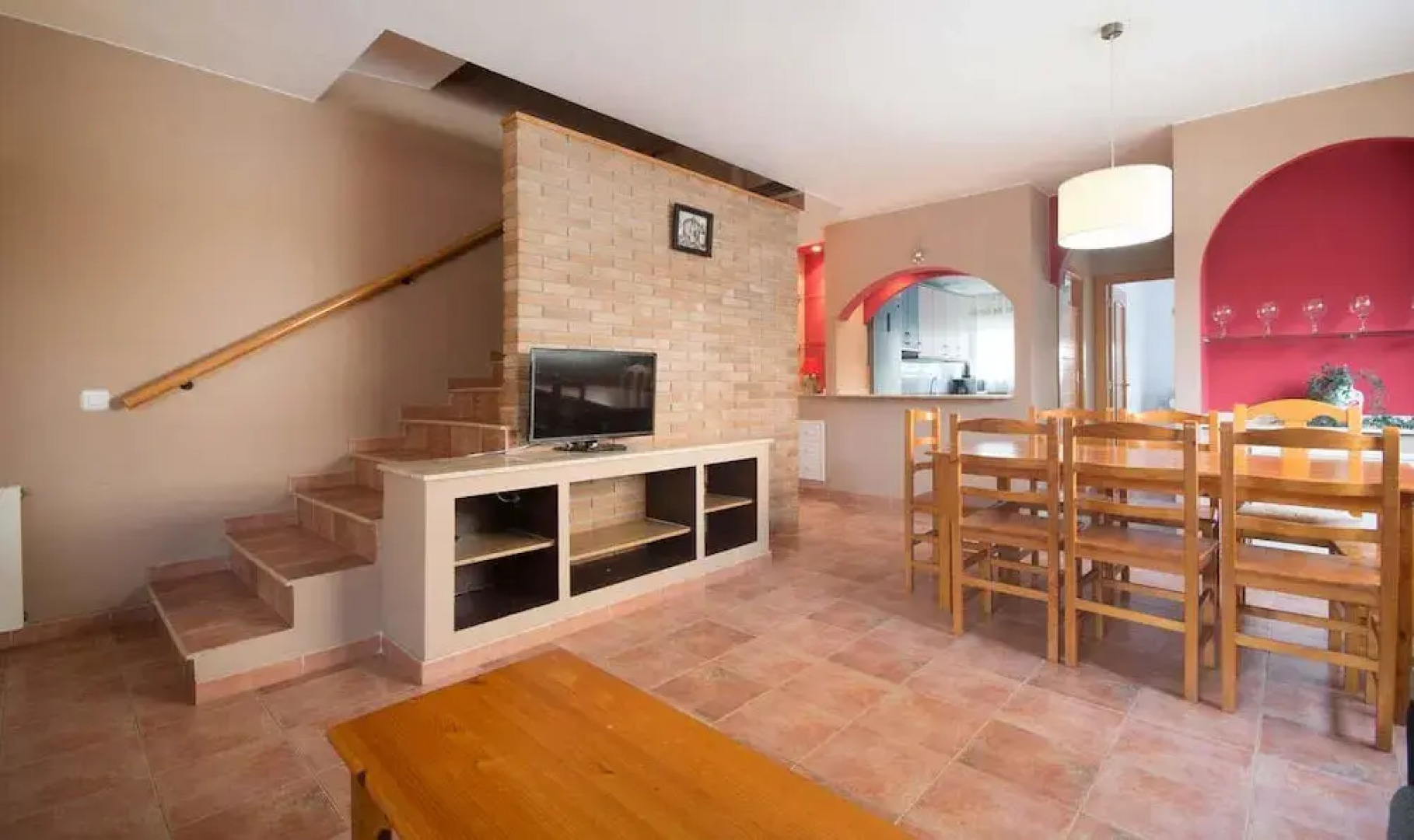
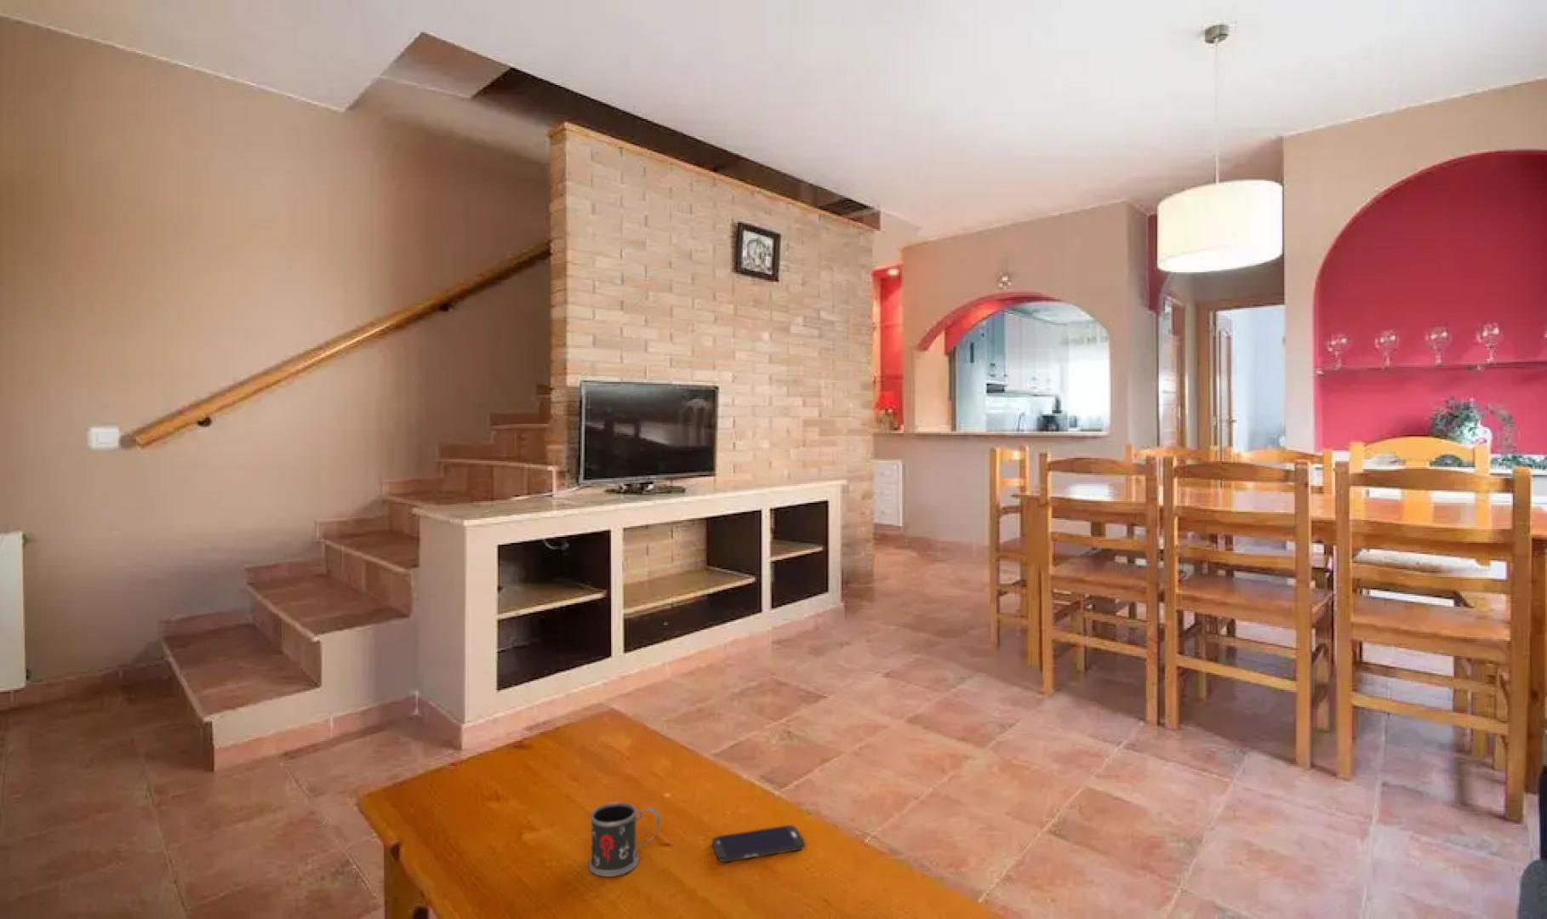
+ smartphone (758, 842)
+ mug (625, 834)
